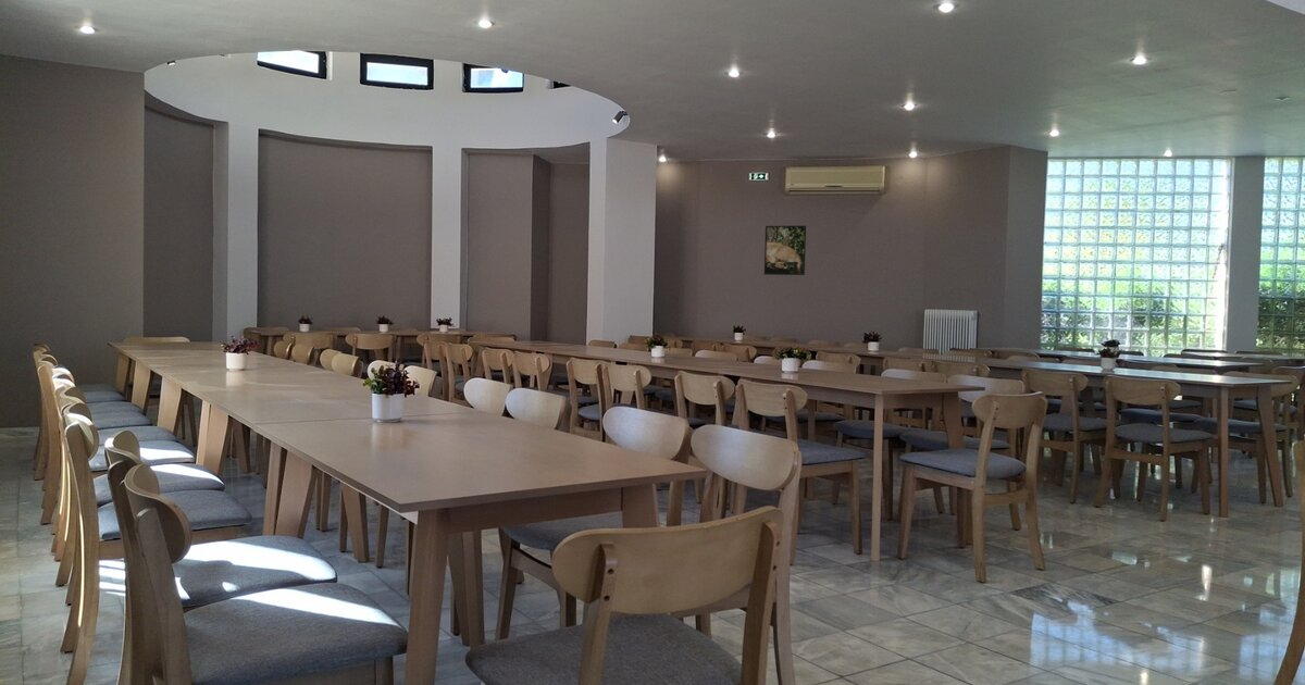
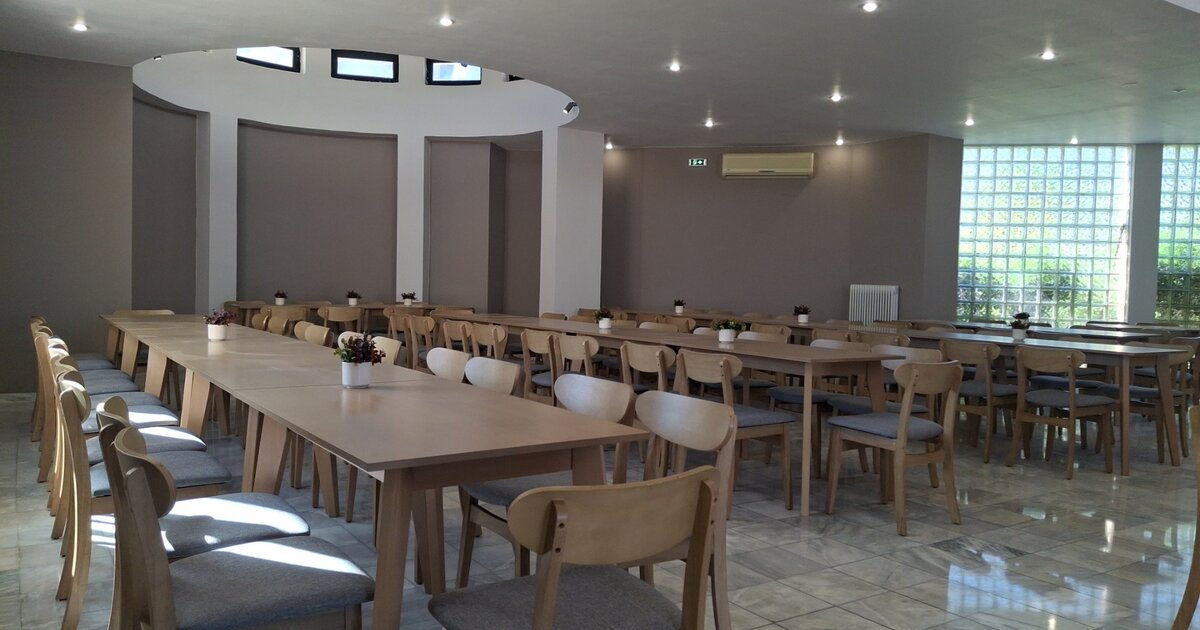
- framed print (784, 250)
